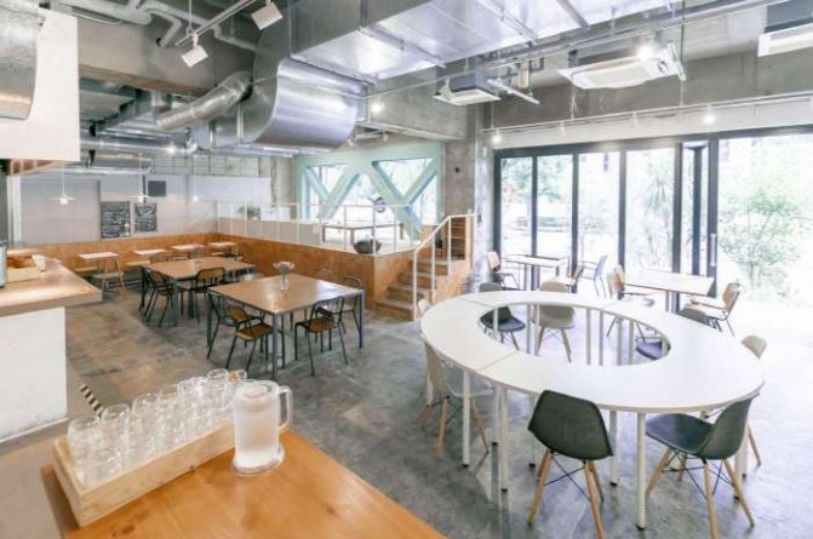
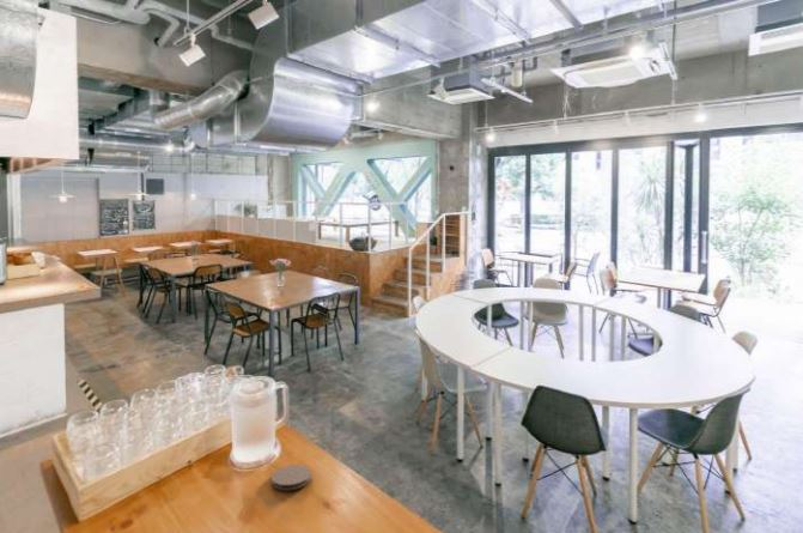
+ coaster (291, 477)
